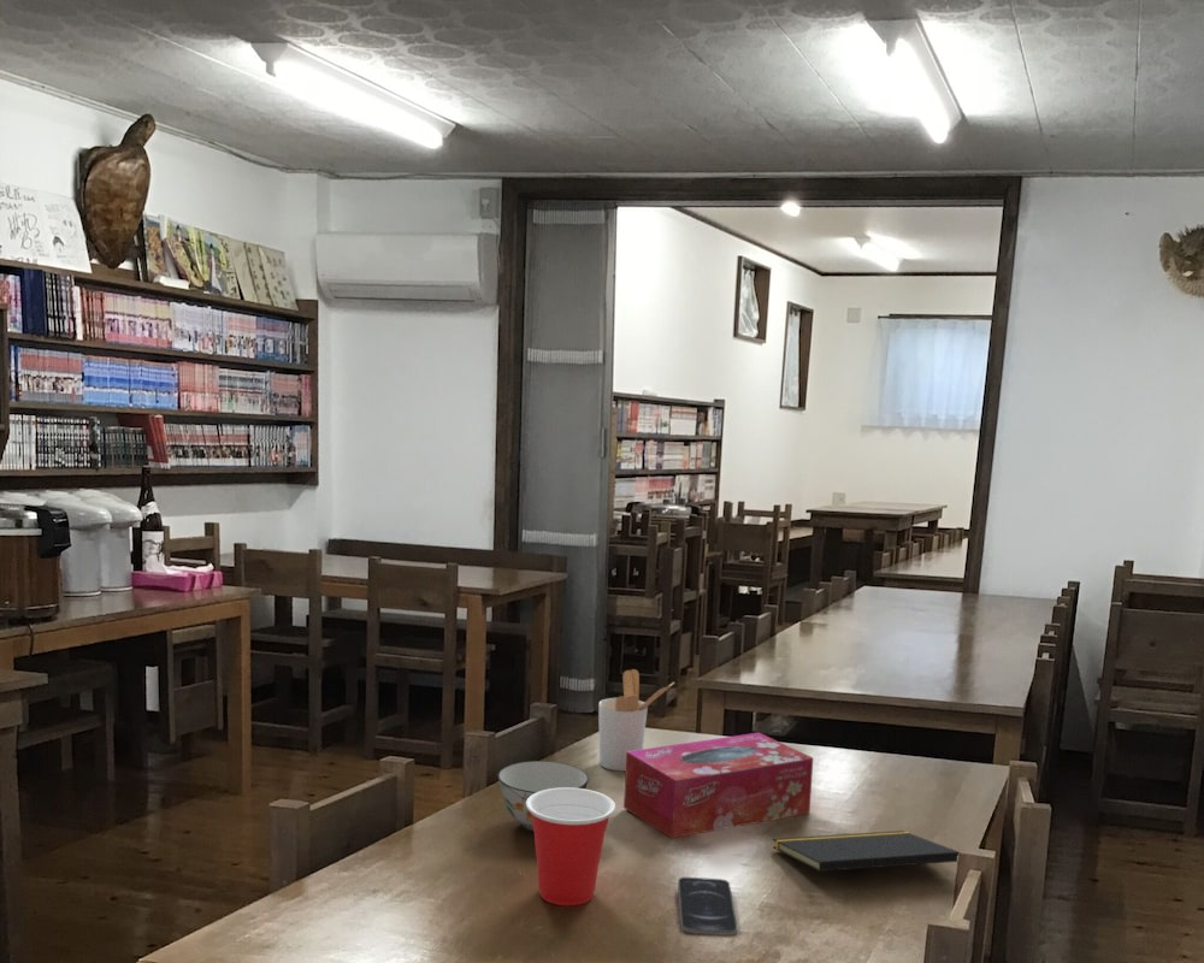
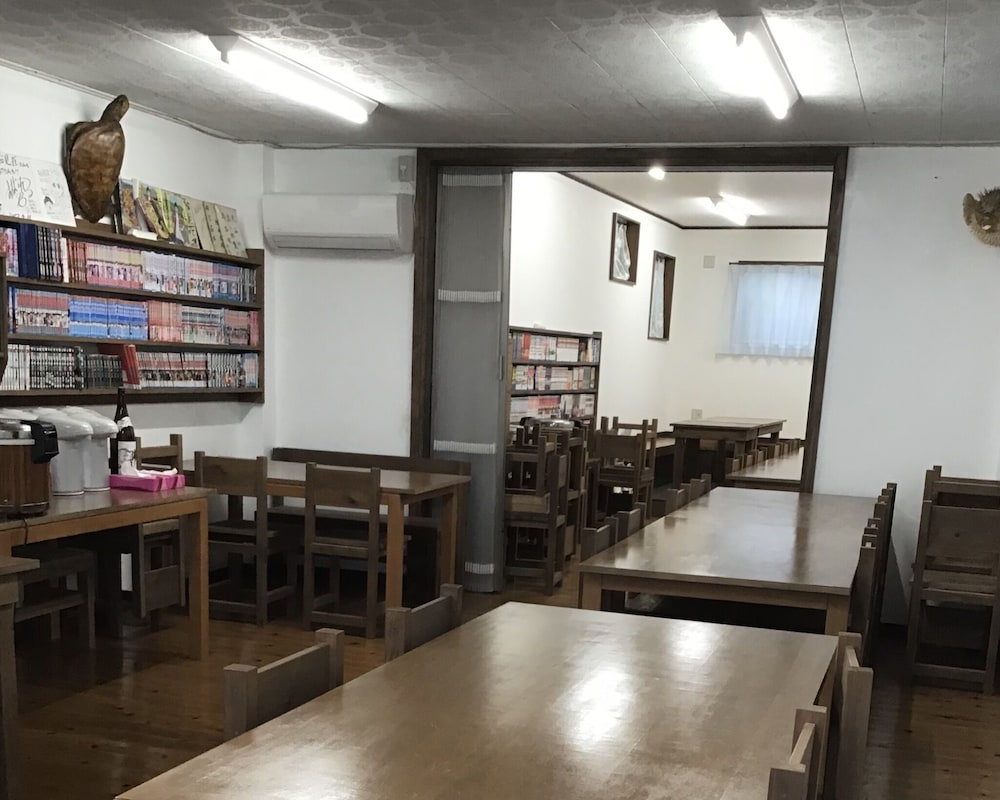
- cup (568, 847)
- smartphone (706, 904)
- soup bowl (538, 791)
- utensil holder (635, 721)
- notepad (863, 850)
- tissue box (718, 782)
